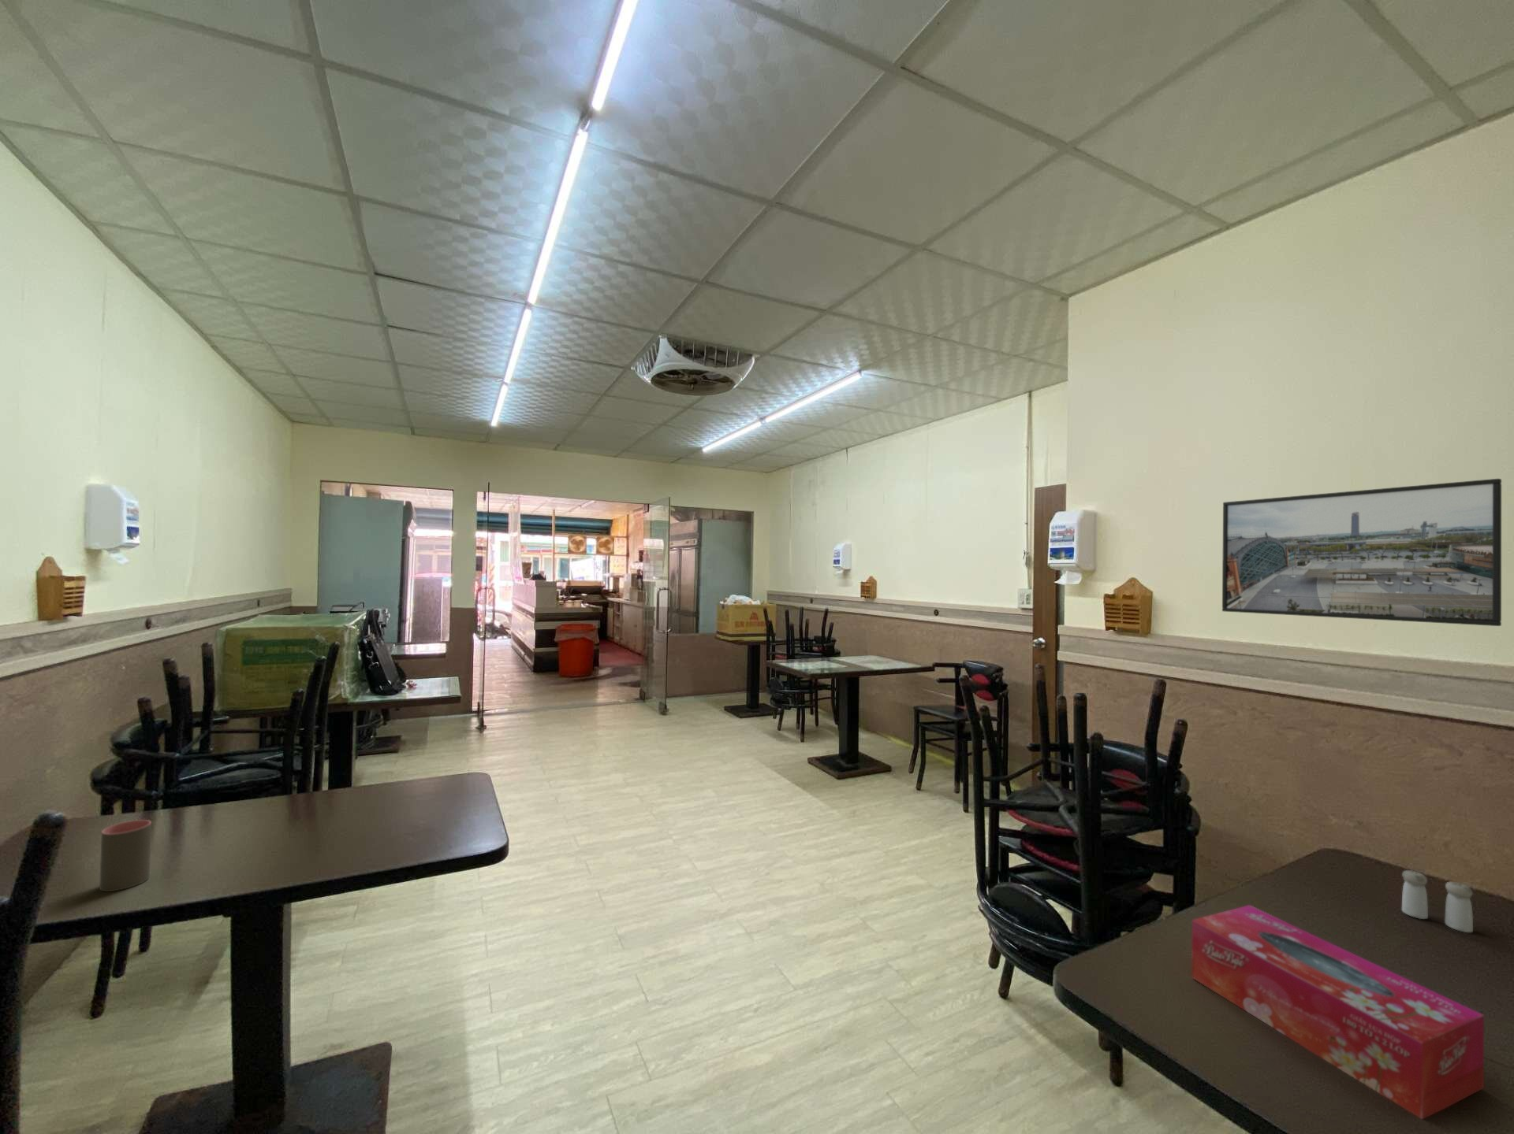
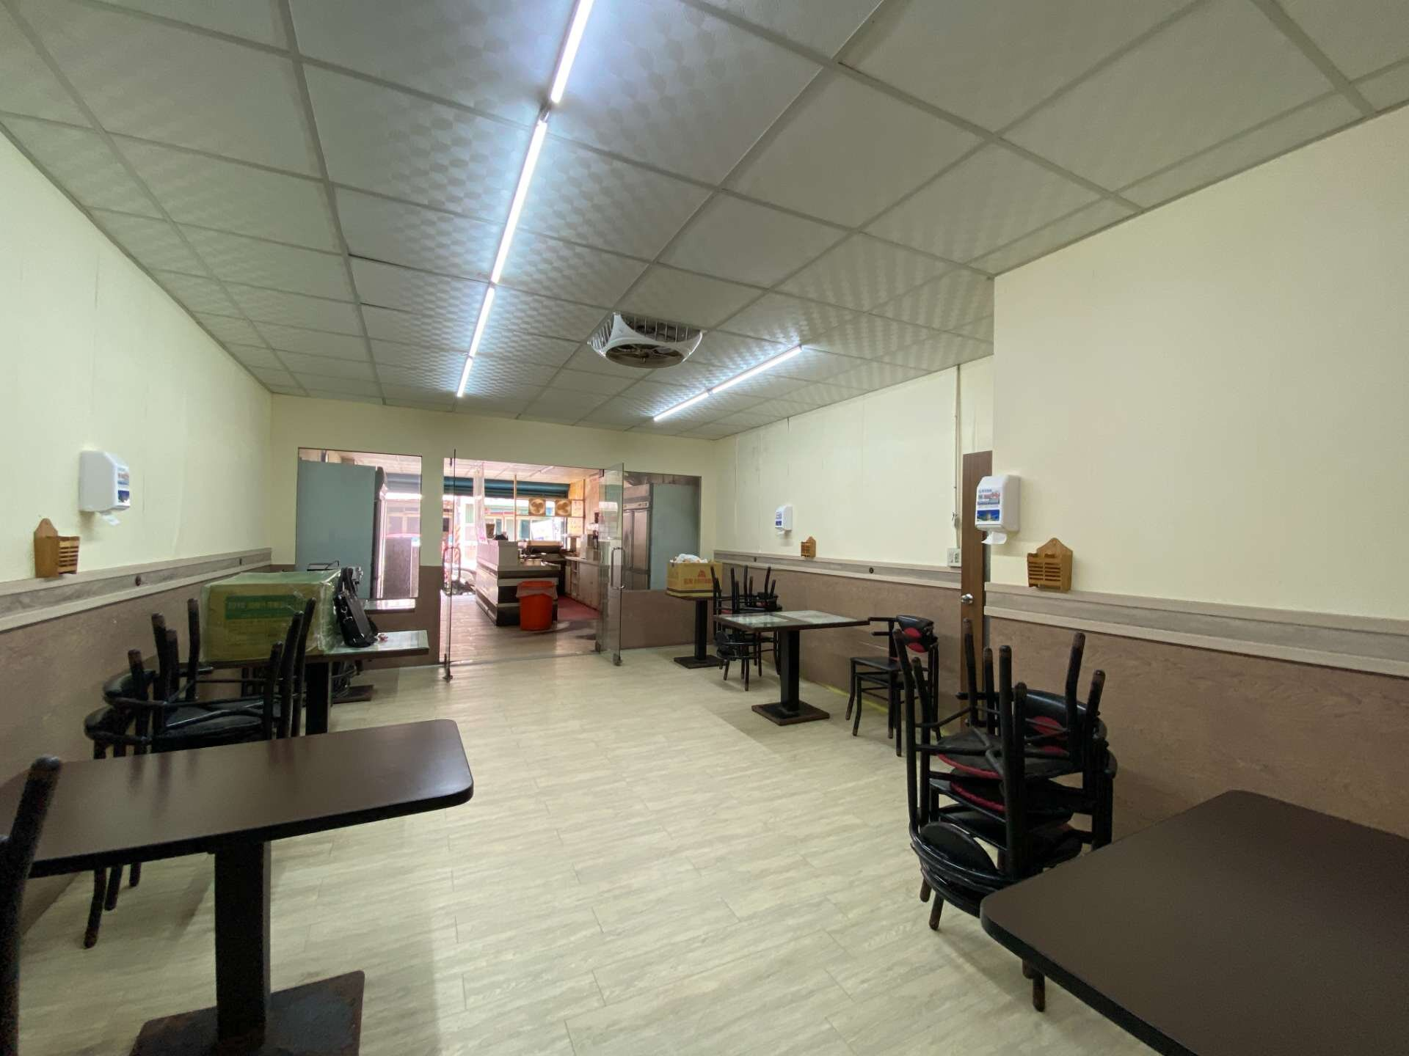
- cup (125, 854)
- tissue box (1320, 993)
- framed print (1340, 554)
- salt and pepper shaker (1427, 899)
